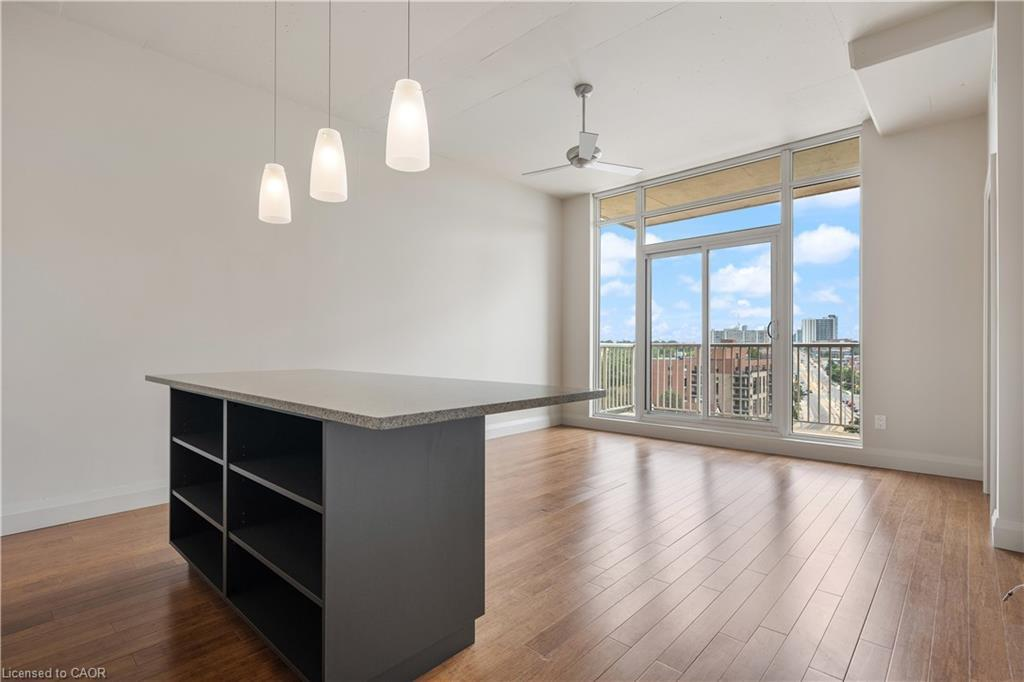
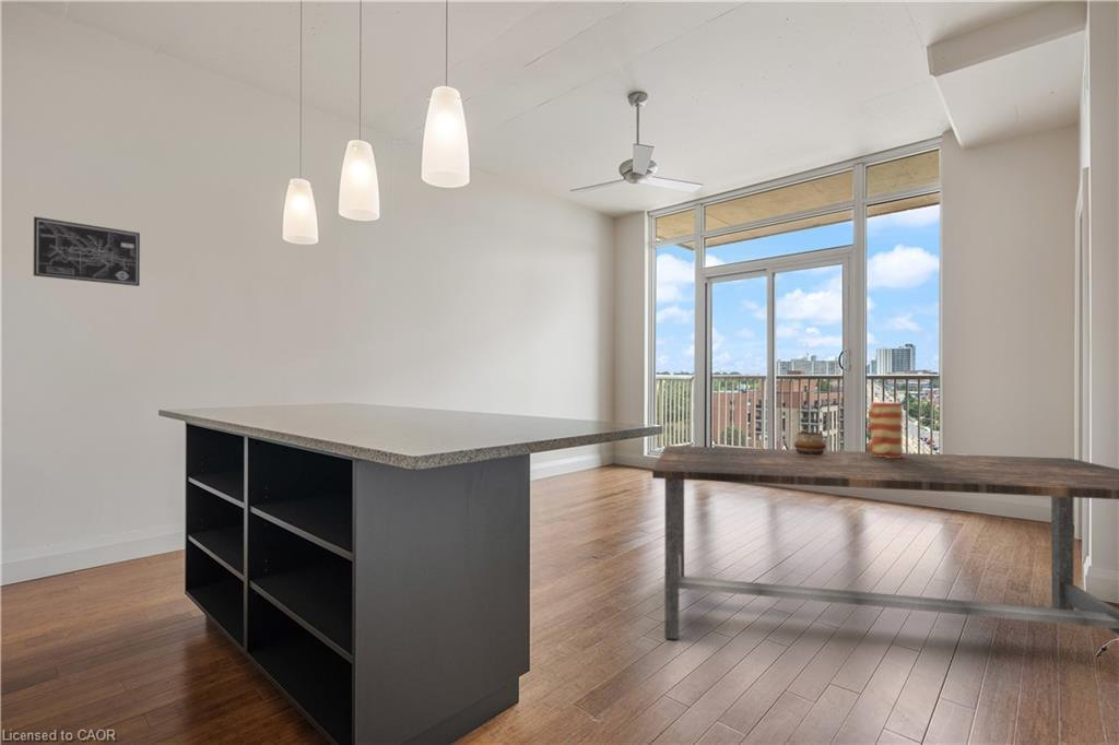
+ decorative bowl (810, 442)
+ wall art (89, 252)
+ dining table (868, 592)
+ vase (883, 428)
